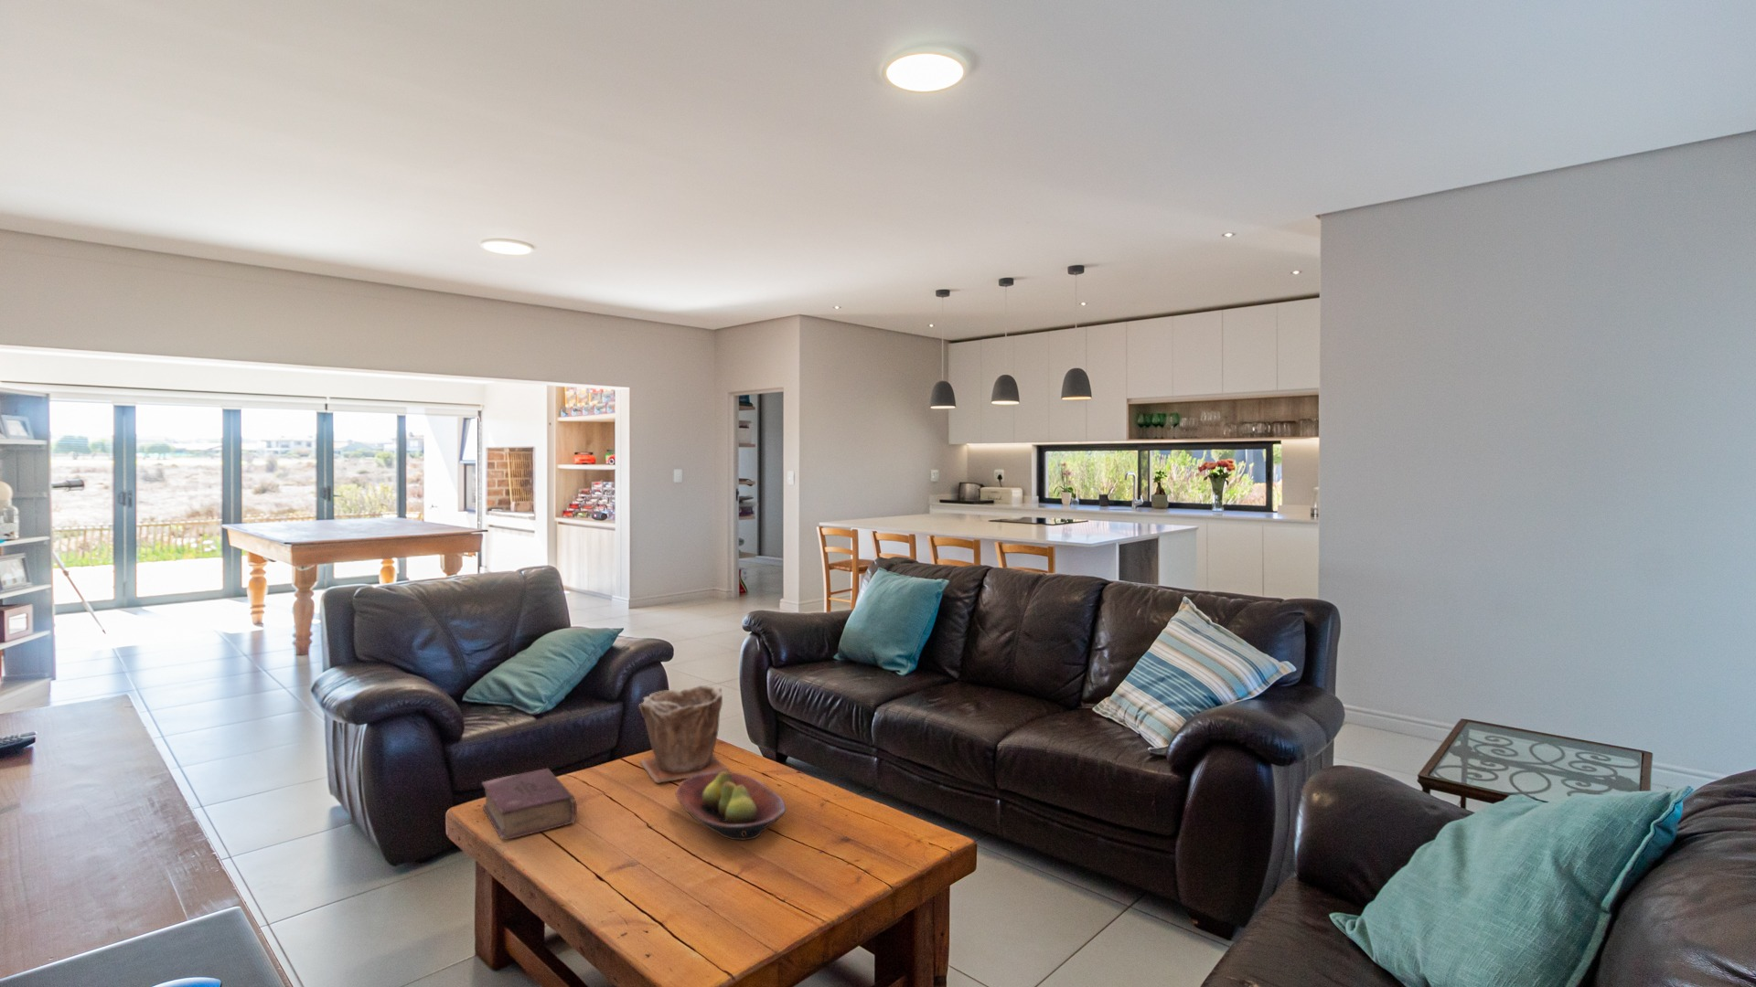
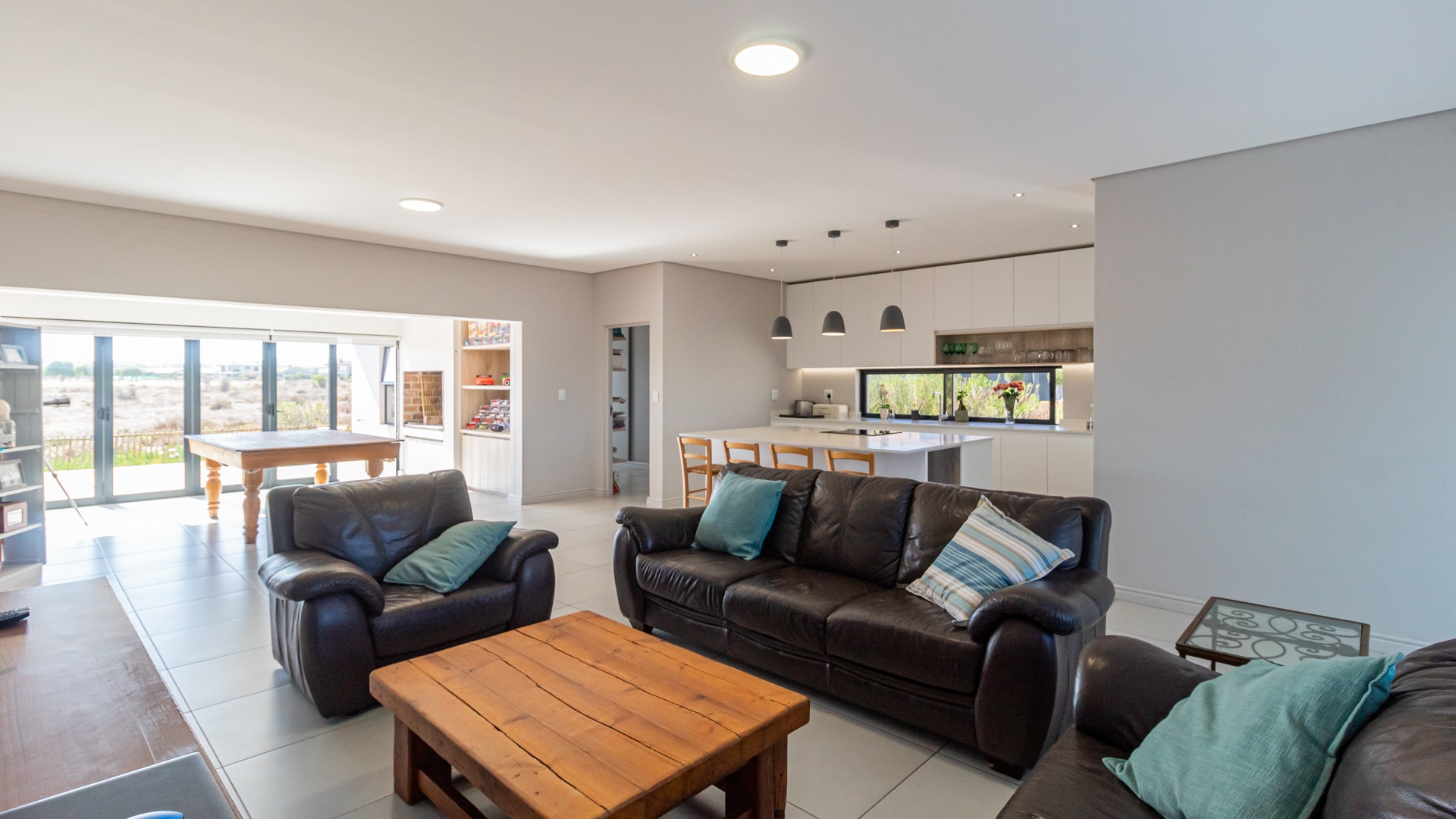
- book (528, 801)
- fruit bowl (728, 799)
- plant pot (683, 728)
